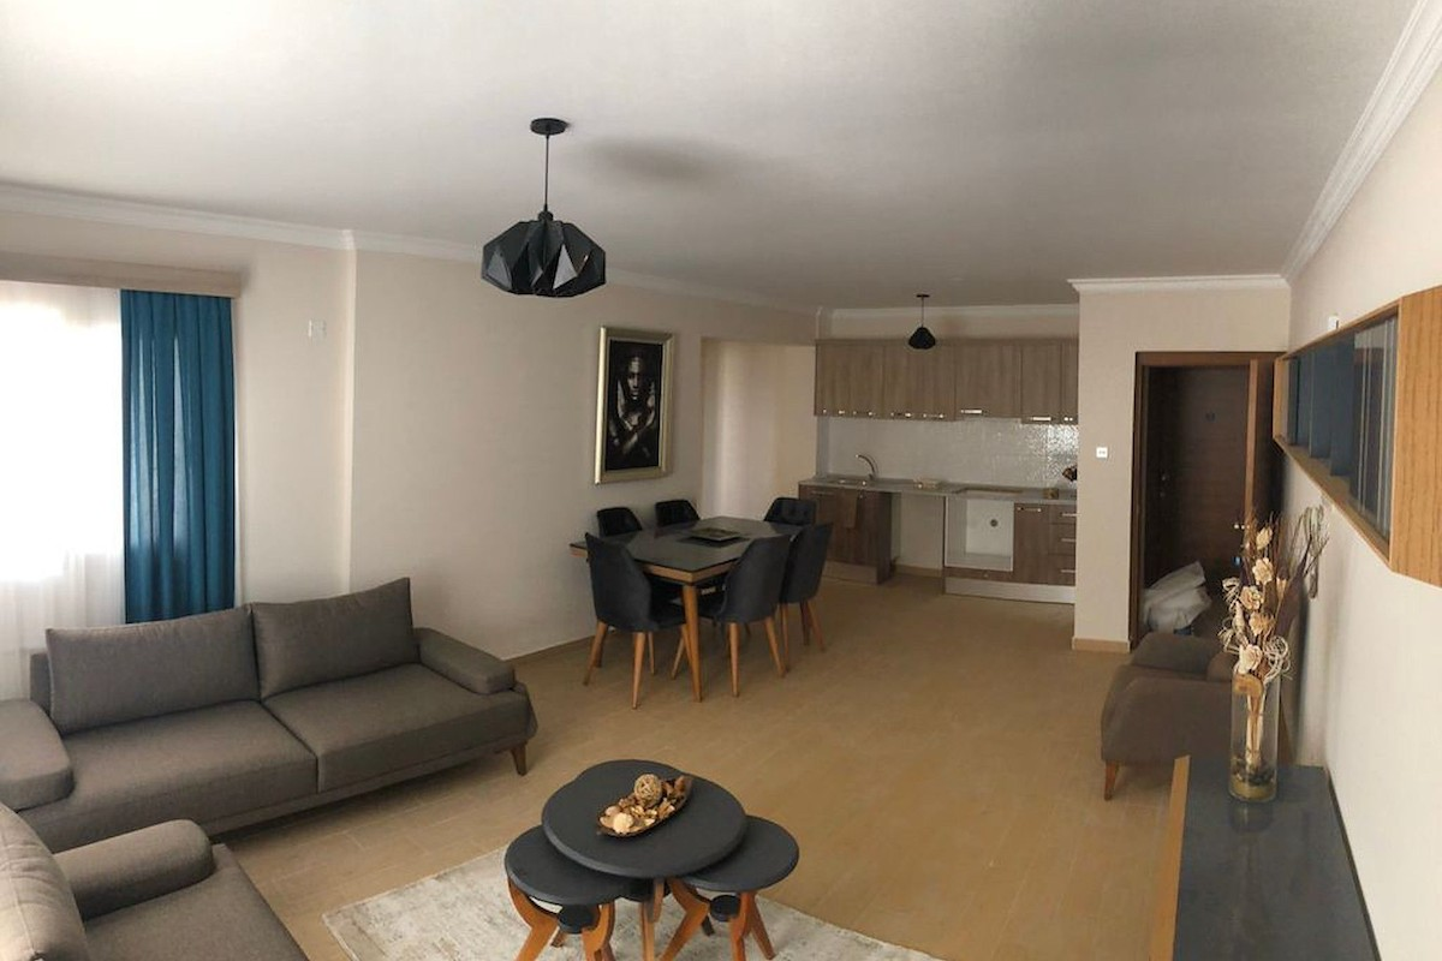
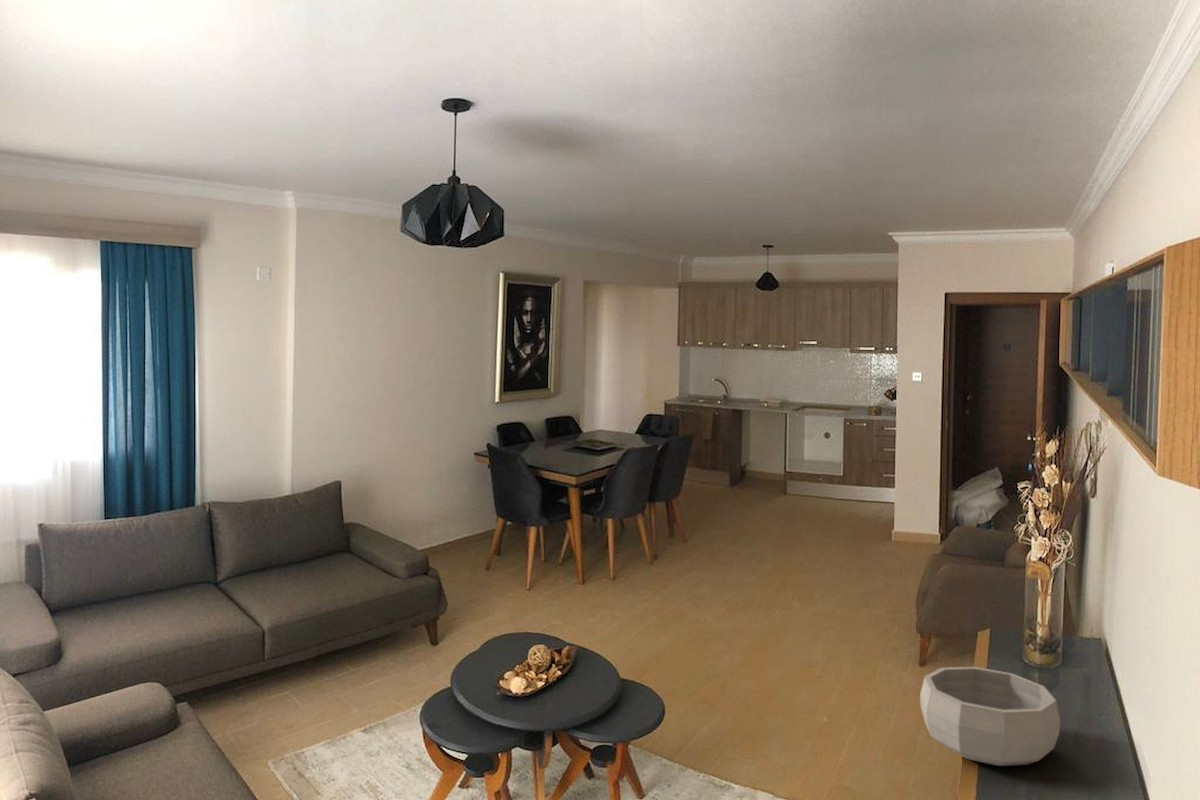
+ decorative bowl (987, 716)
